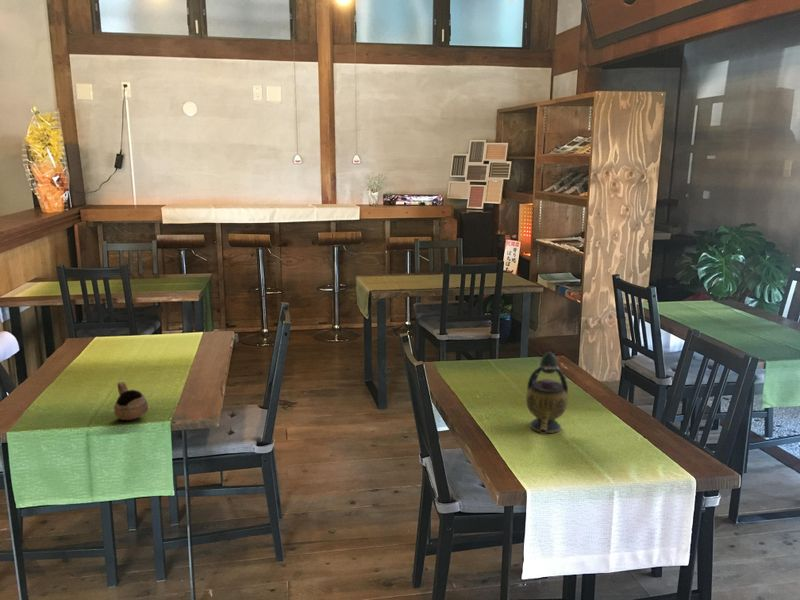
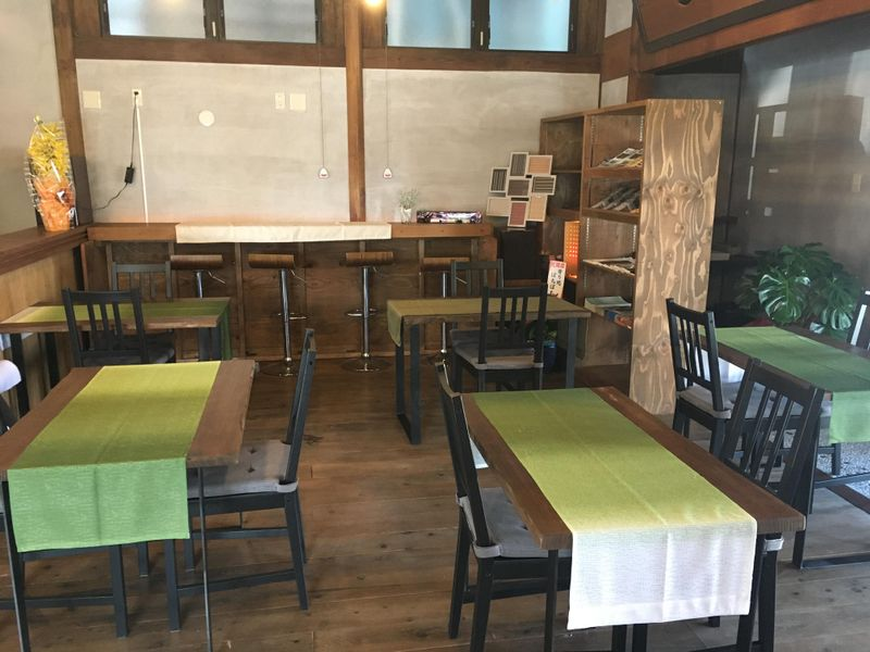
- teapot (546, 393)
- cup (131, 400)
